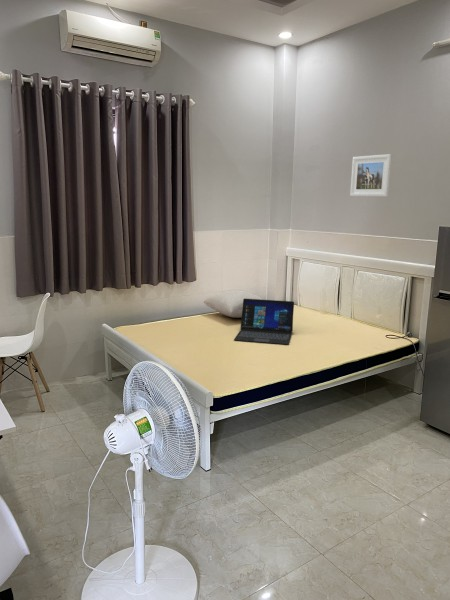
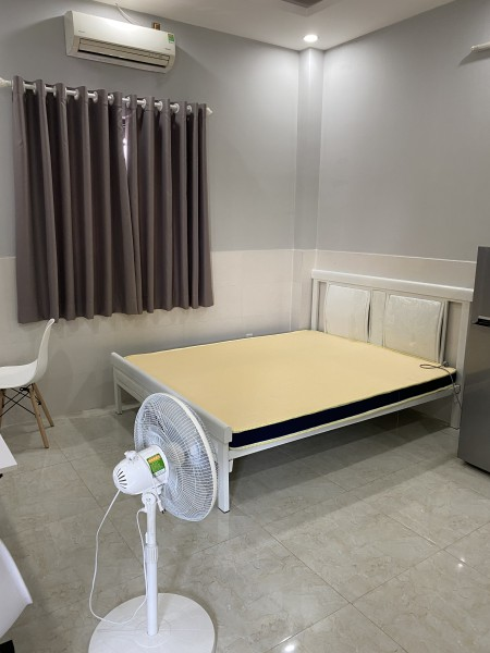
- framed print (369, 176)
- laptop (265, 320)
- pillow (236, 303)
